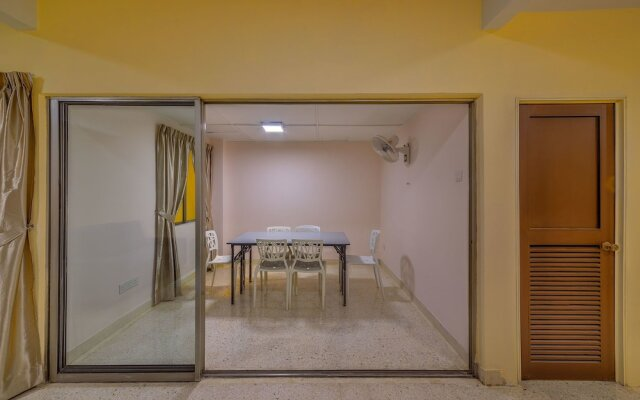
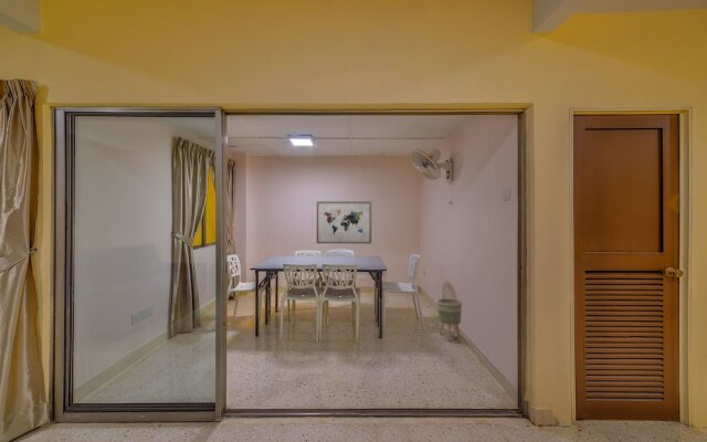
+ planter (449, 318)
+ wall art (344, 222)
